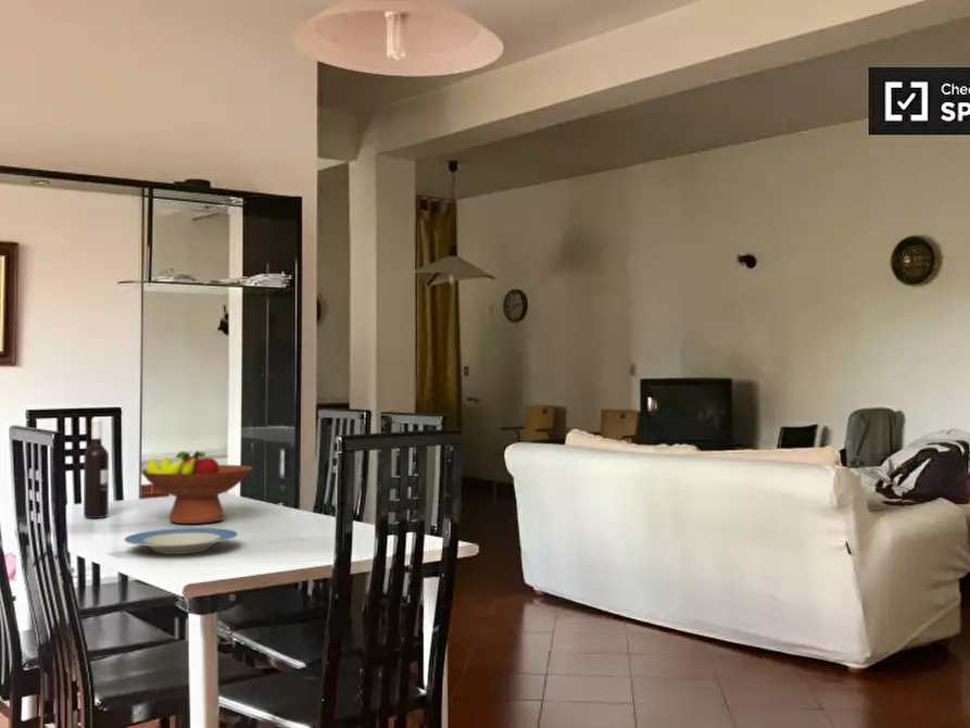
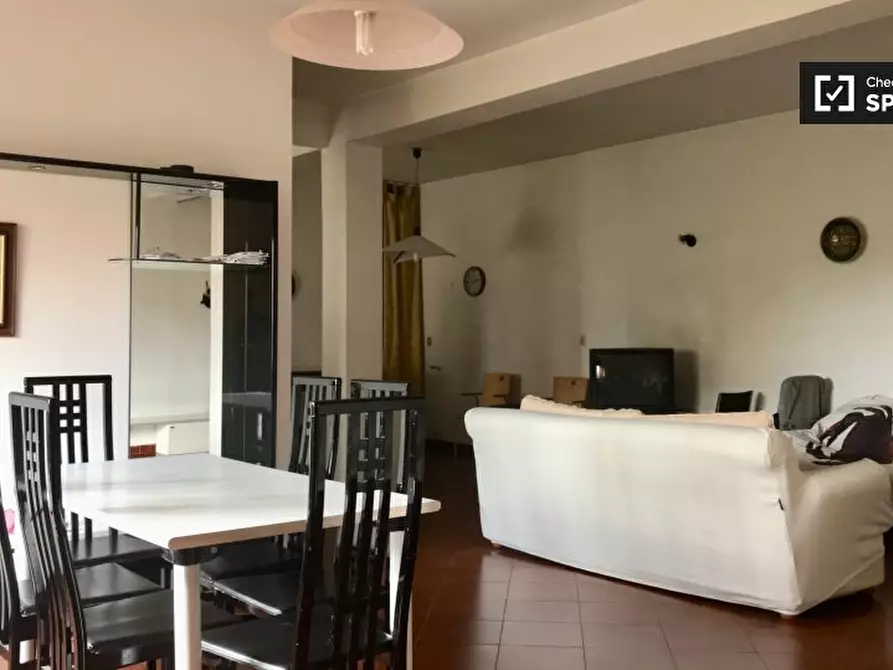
- fruit bowl (197, 485)
- plate (181, 542)
- wine bottle (96, 467)
